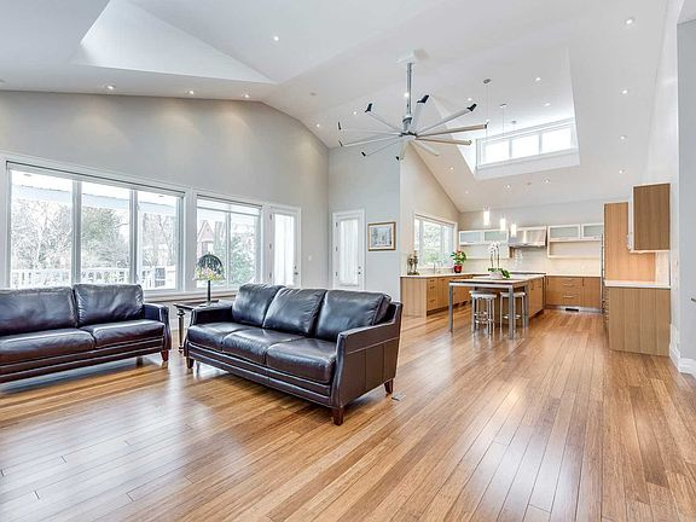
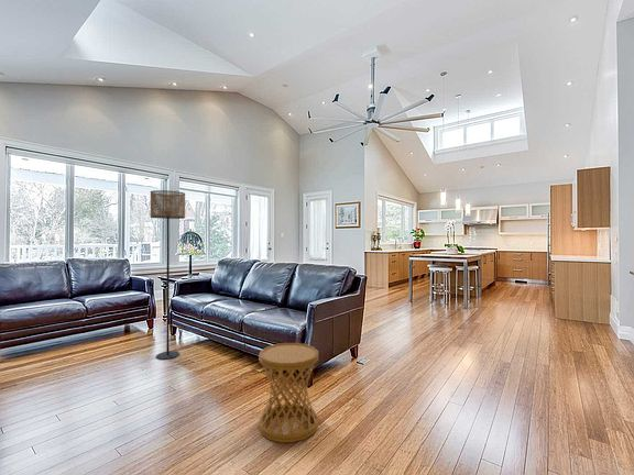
+ floor lamp (167, 274)
+ side table (288, 388)
